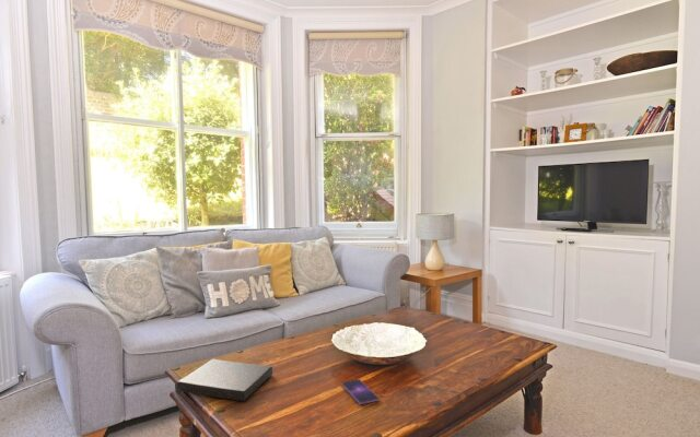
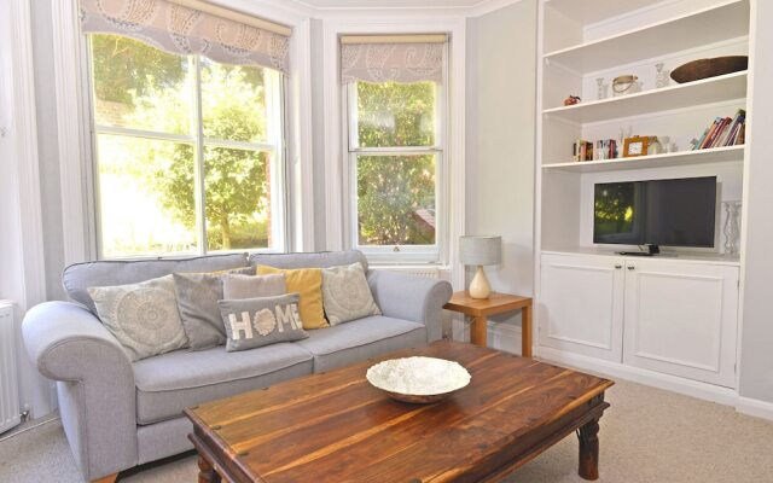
- smartphone (359, 390)
- book (226, 378)
